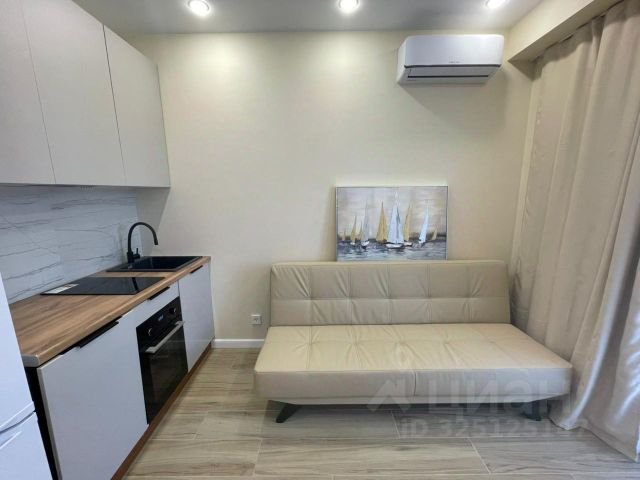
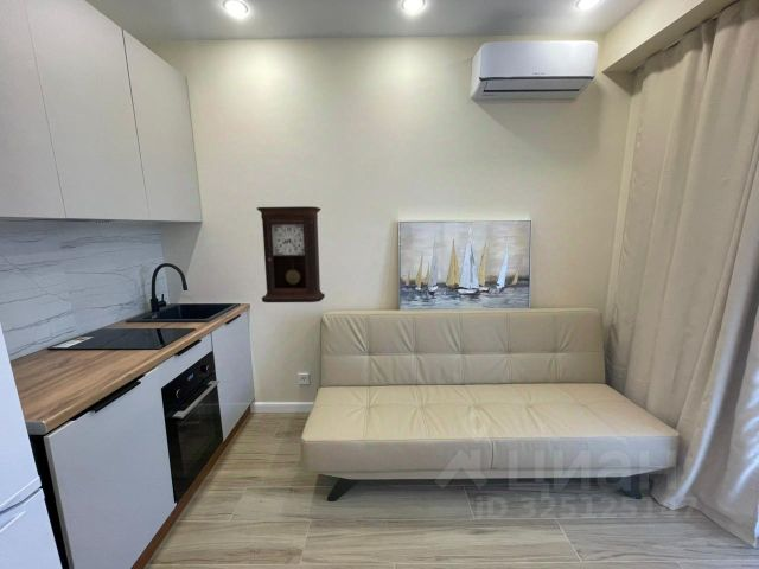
+ pendulum clock (291, 255)
